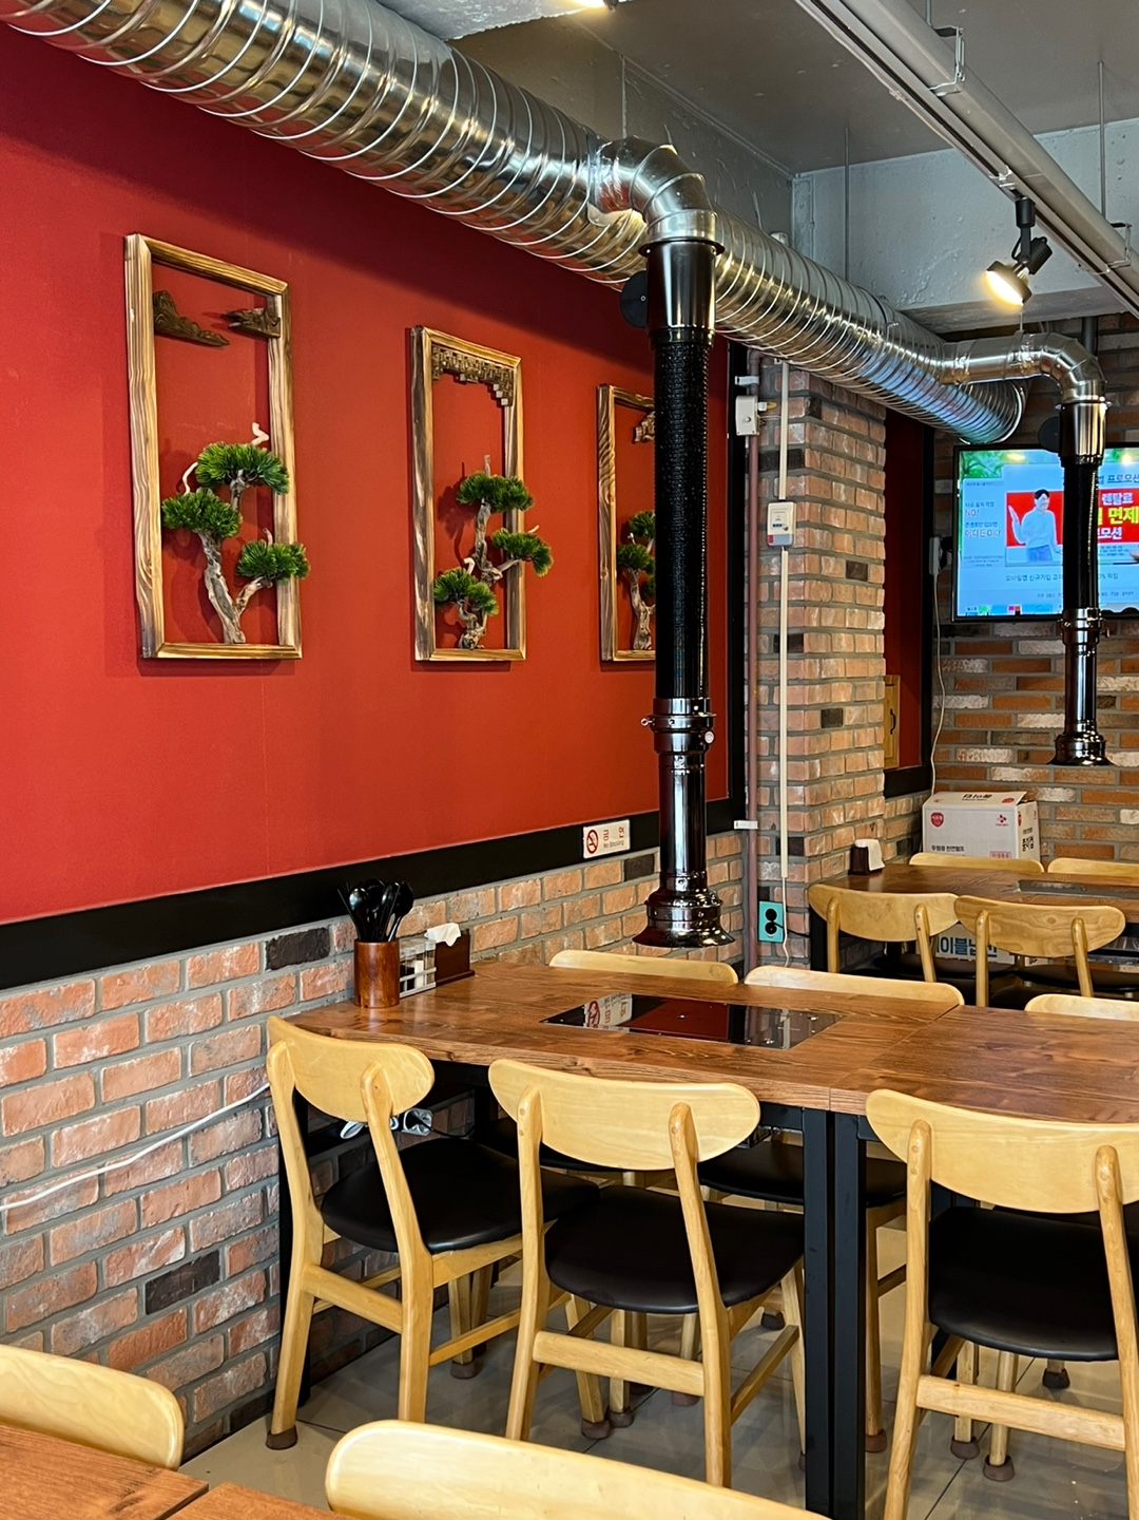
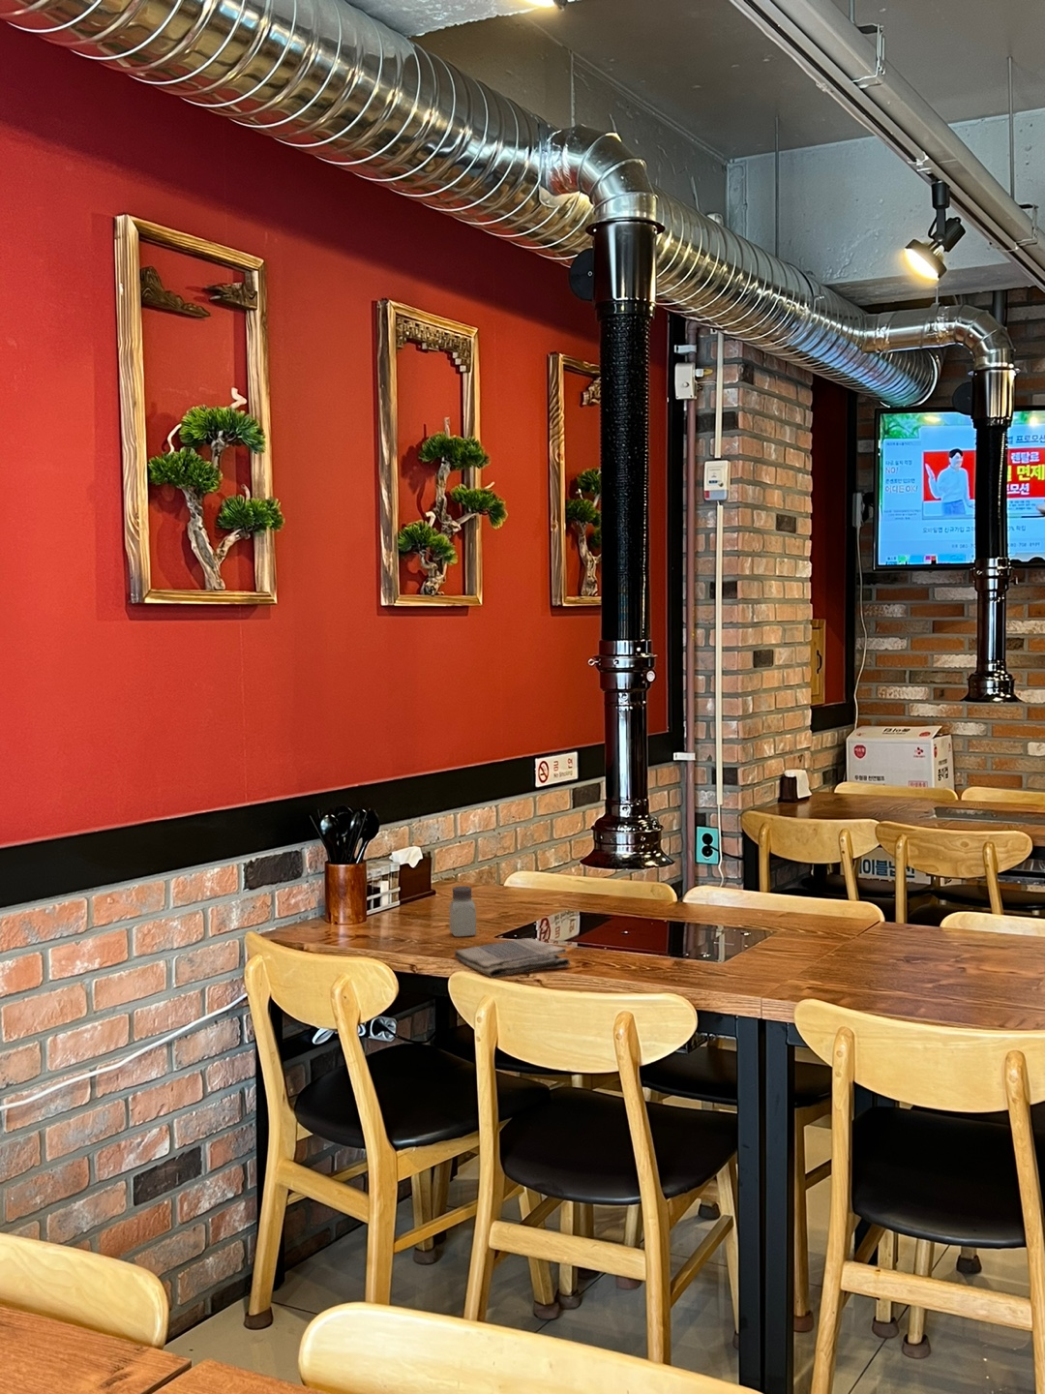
+ dish towel (512, 955)
+ saltshaker (461, 911)
